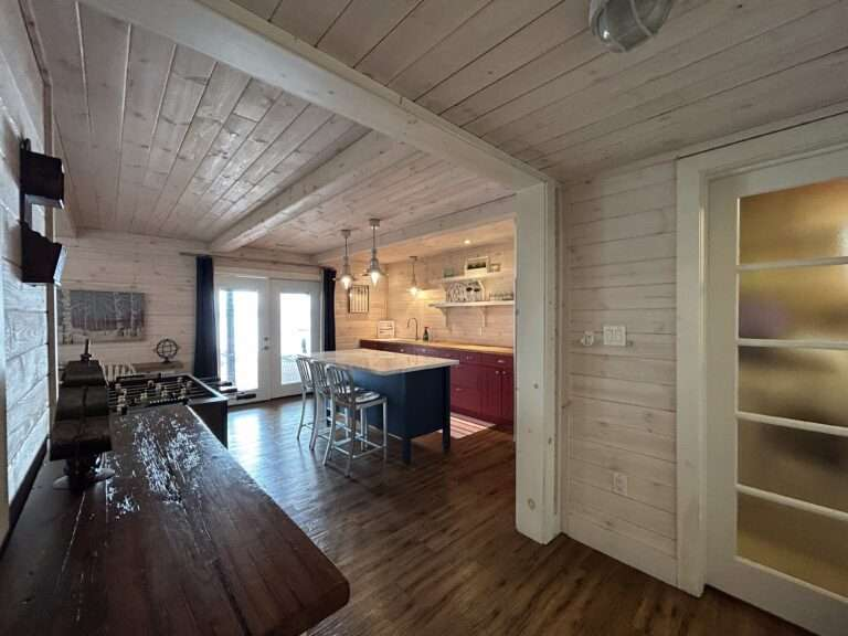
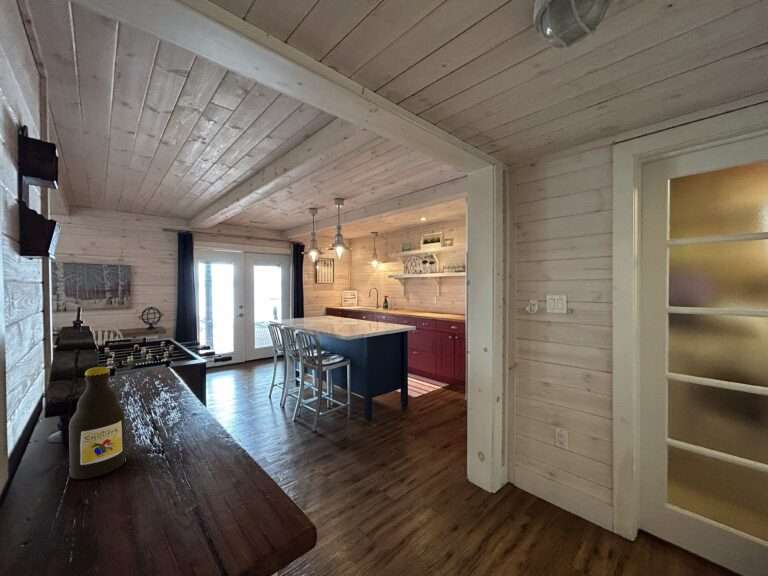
+ cider (97, 417)
